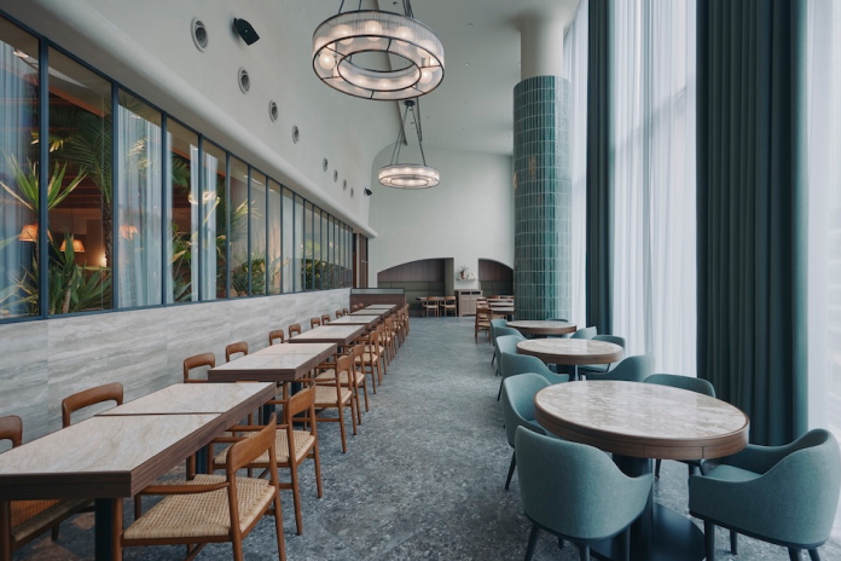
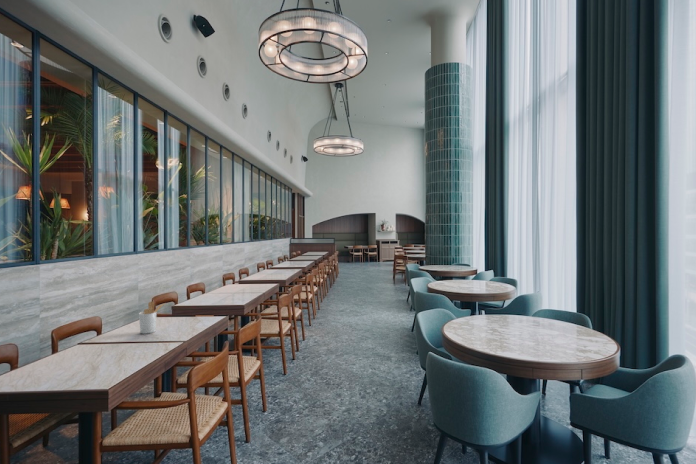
+ utensil holder (152, 317)
